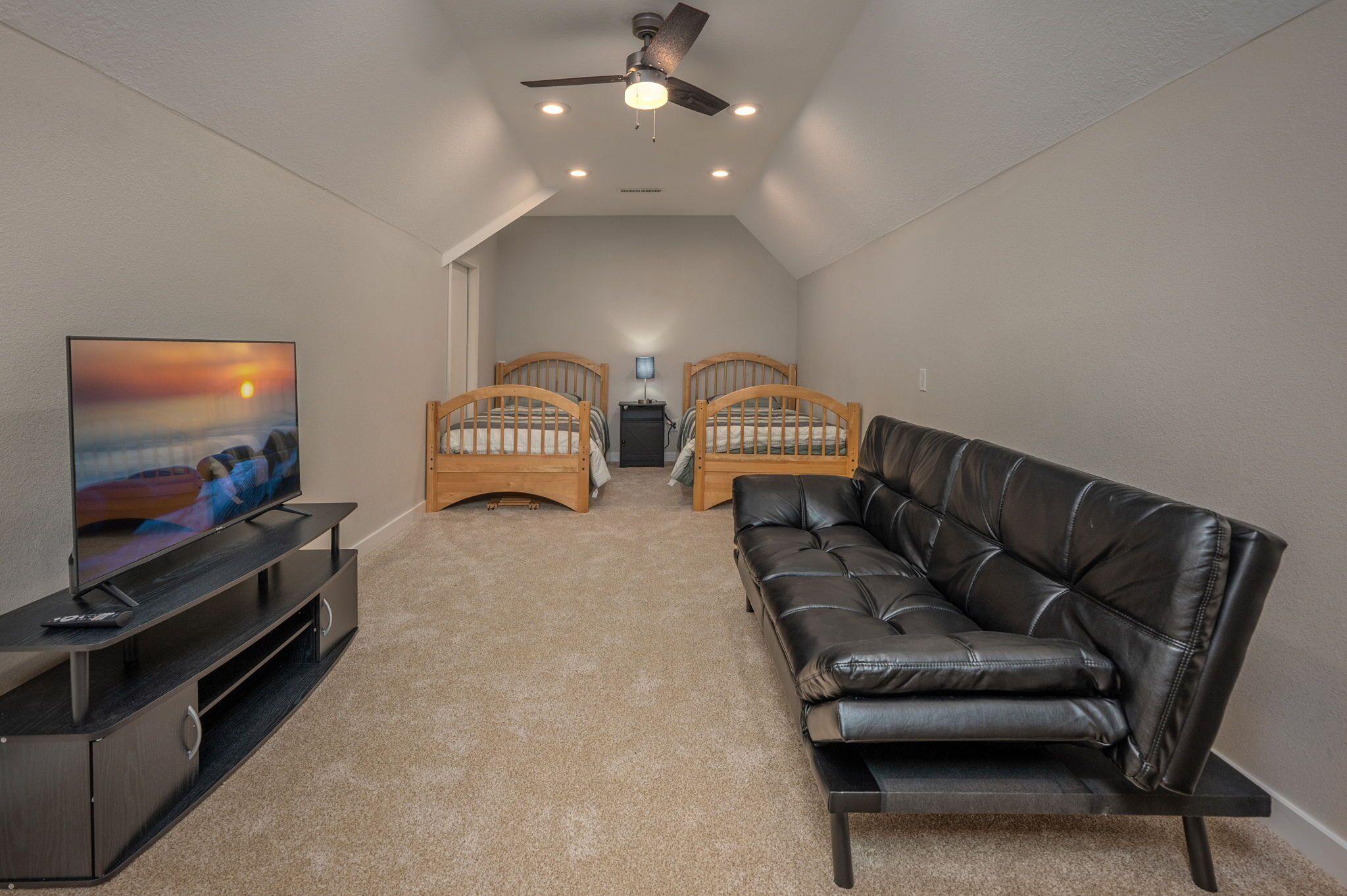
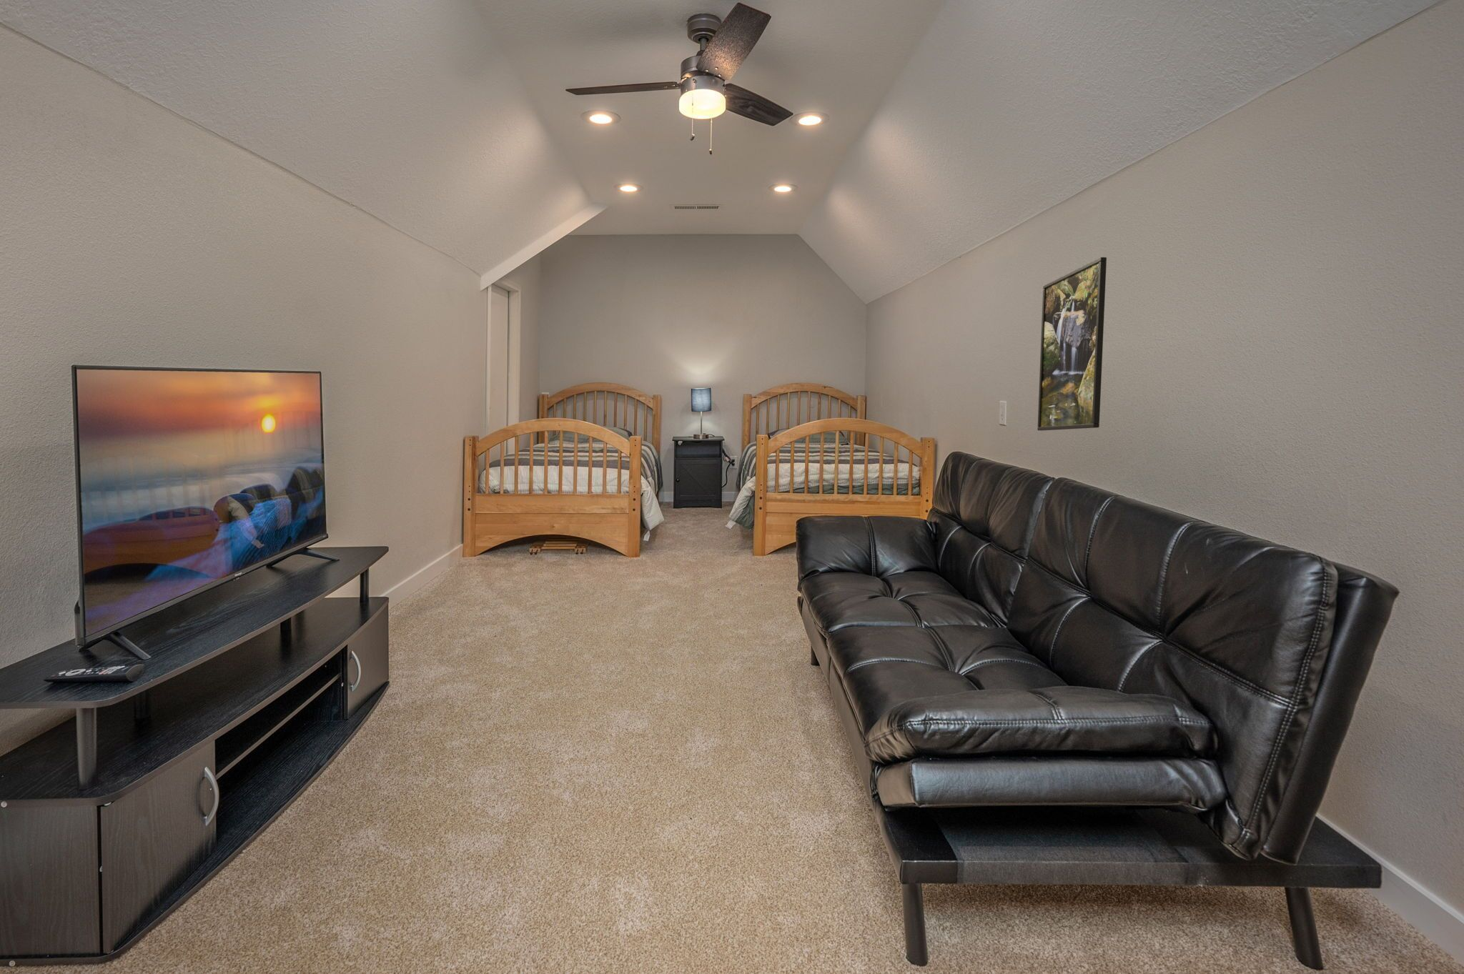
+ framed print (1068, 351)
